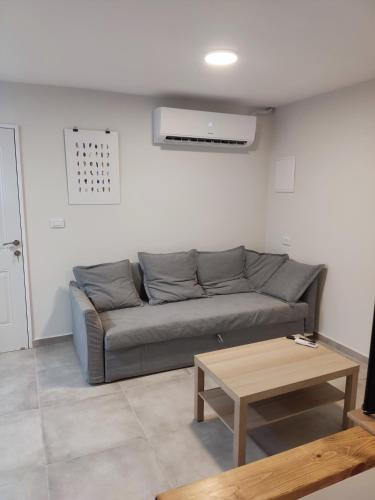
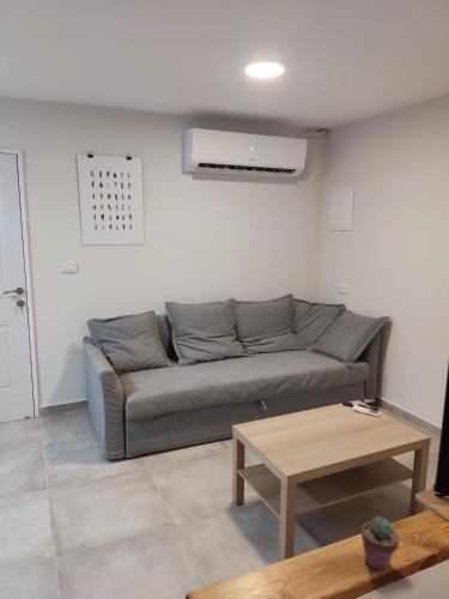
+ potted succulent (378, 540)
